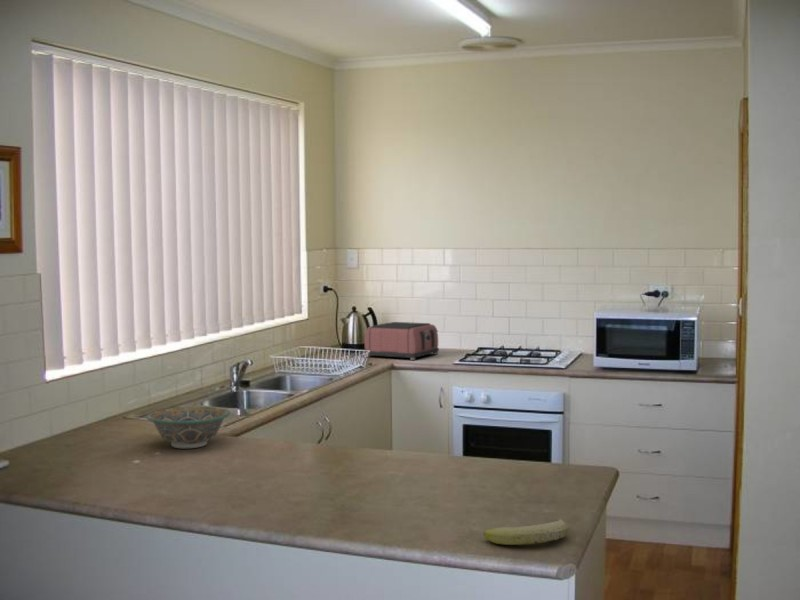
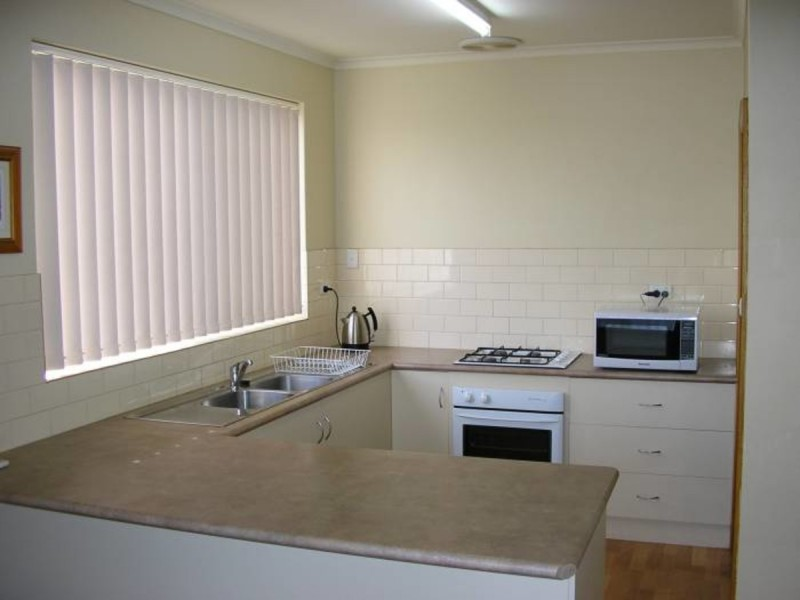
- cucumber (535, 528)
- bowl (189, 429)
- toaster (404, 340)
